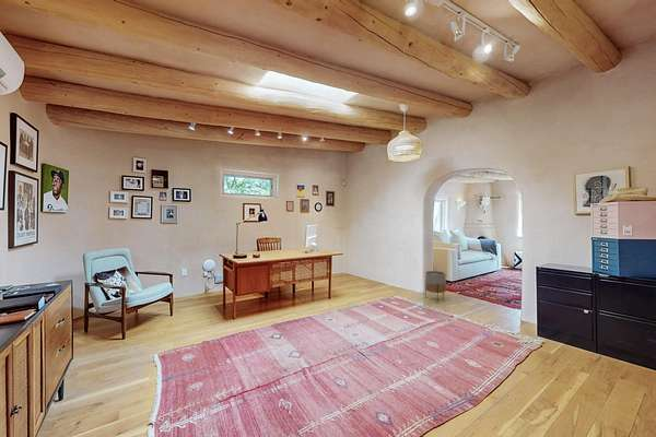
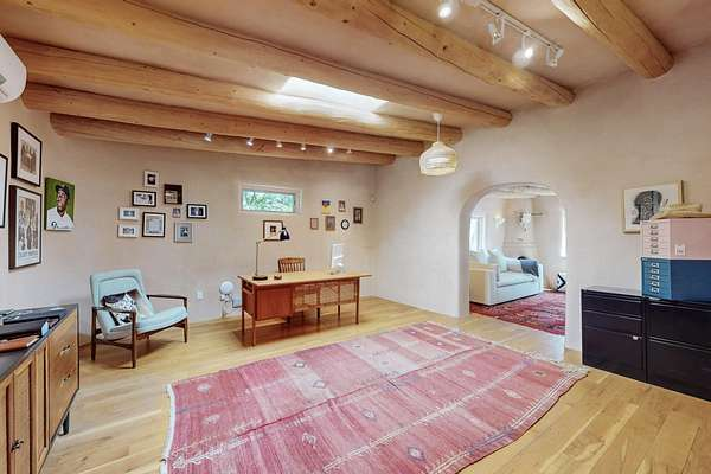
- planter (435, 285)
